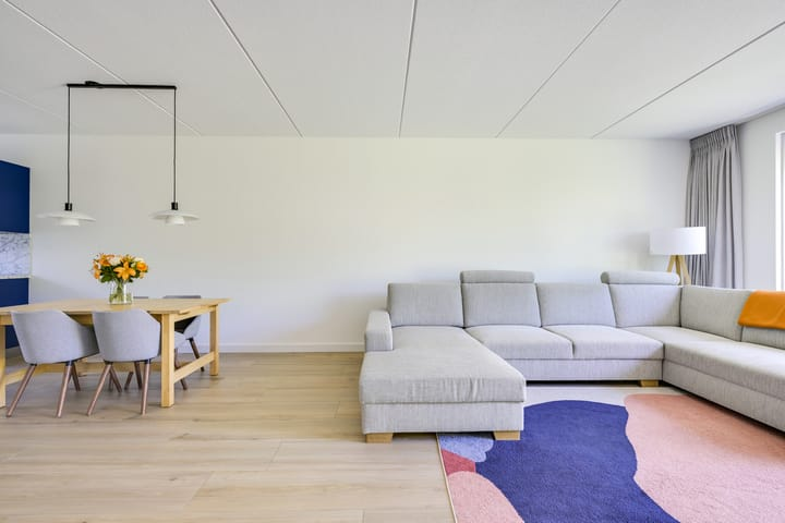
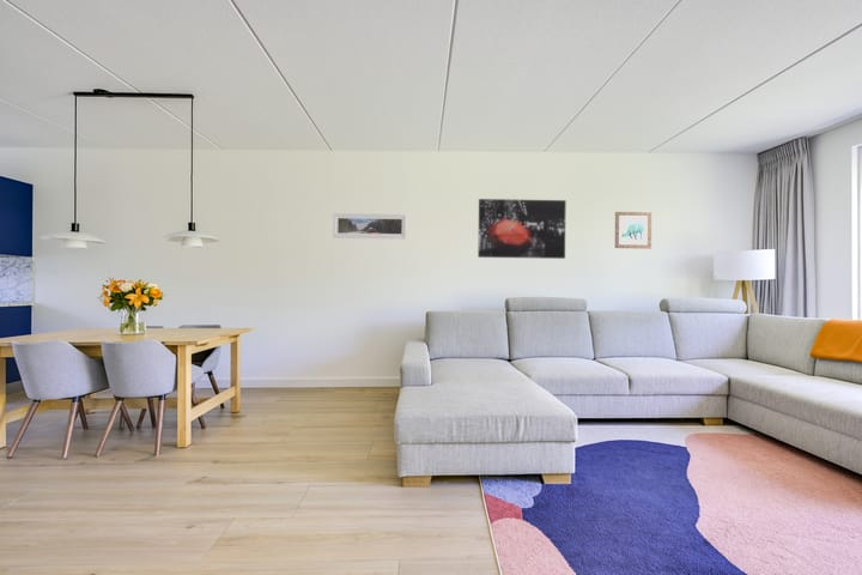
+ wall art (521, 229)
+ wall art (632, 230)
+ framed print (370, 225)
